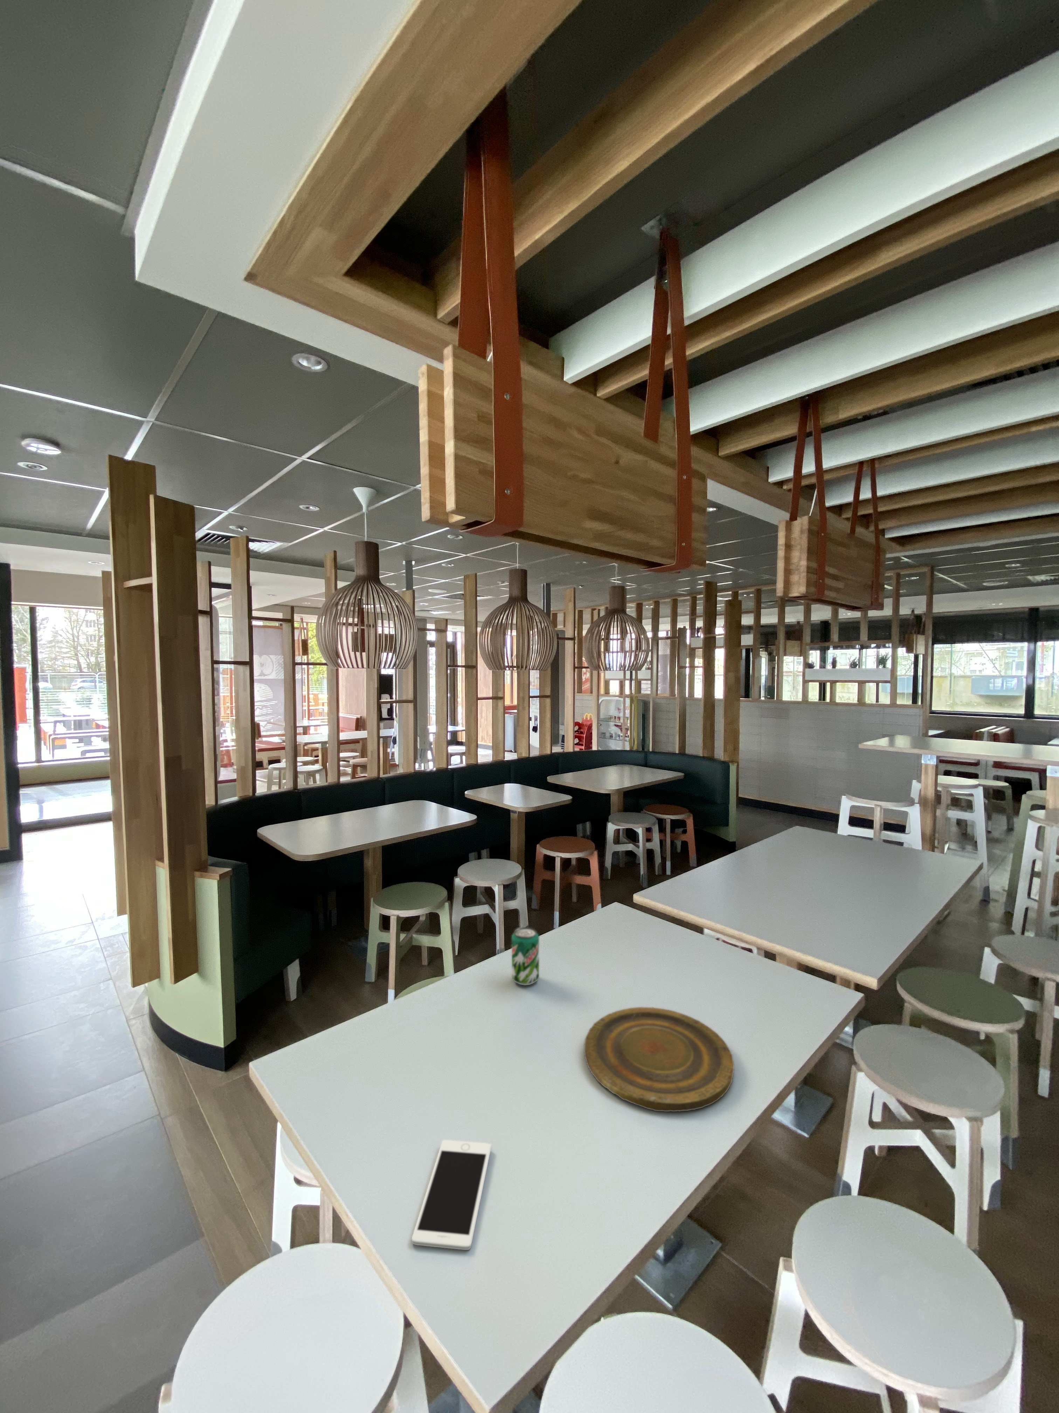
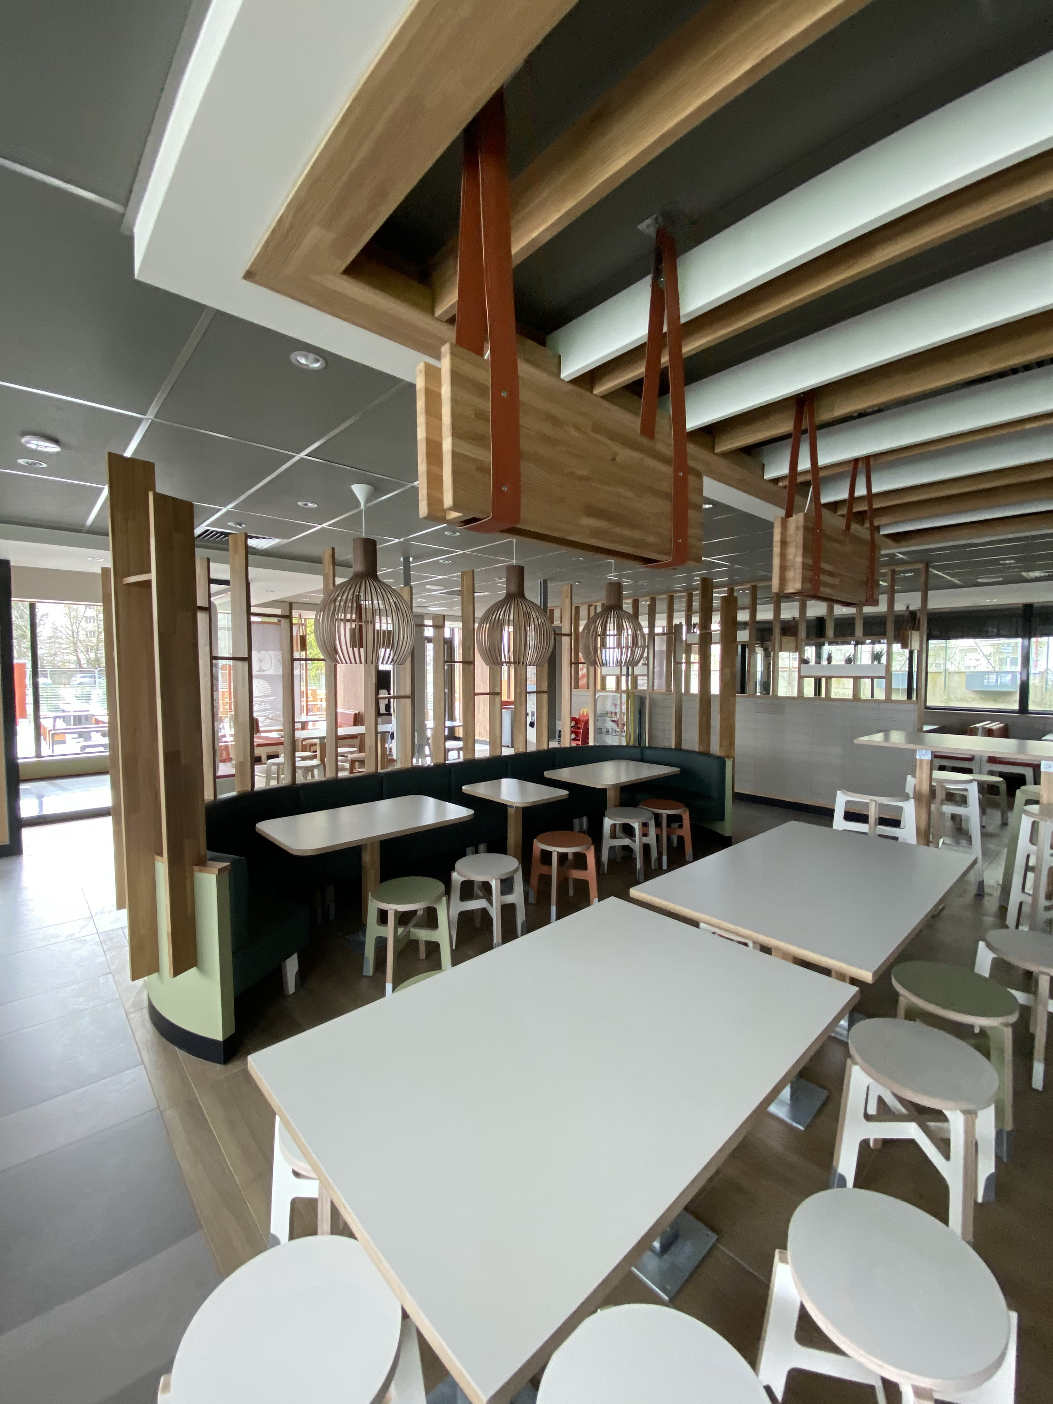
- plate (657, 1053)
- beverage can (525, 956)
- cell phone (455, 1189)
